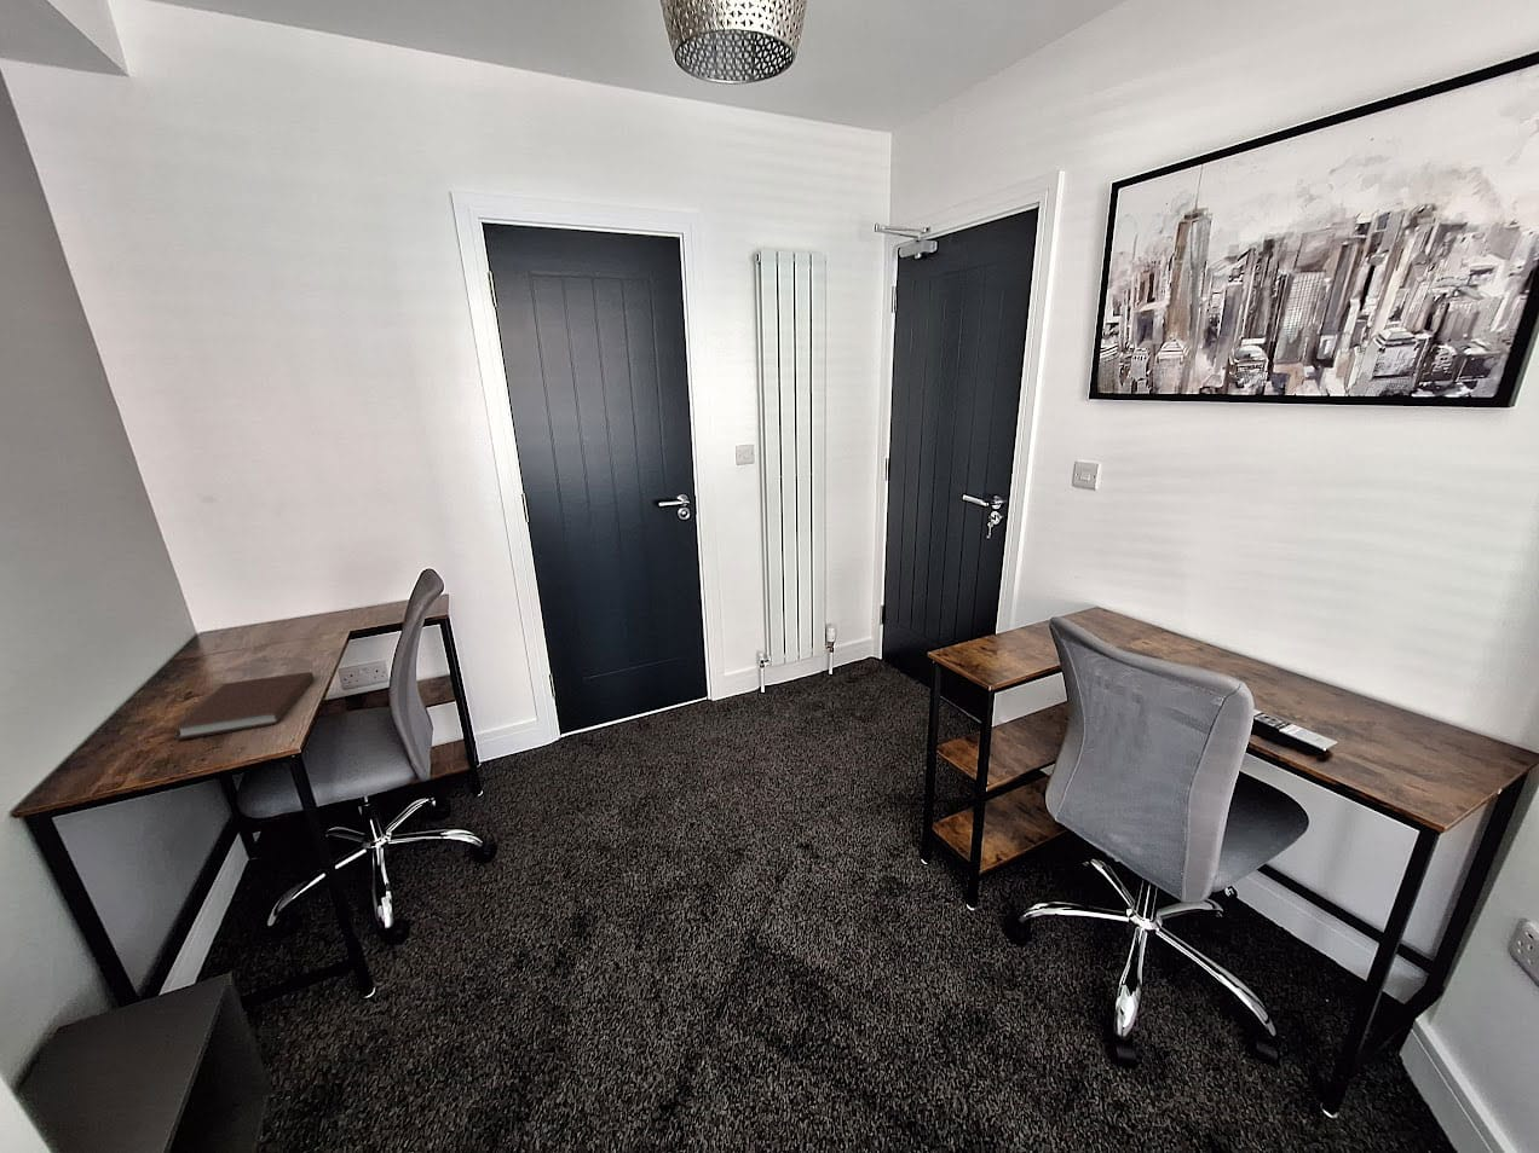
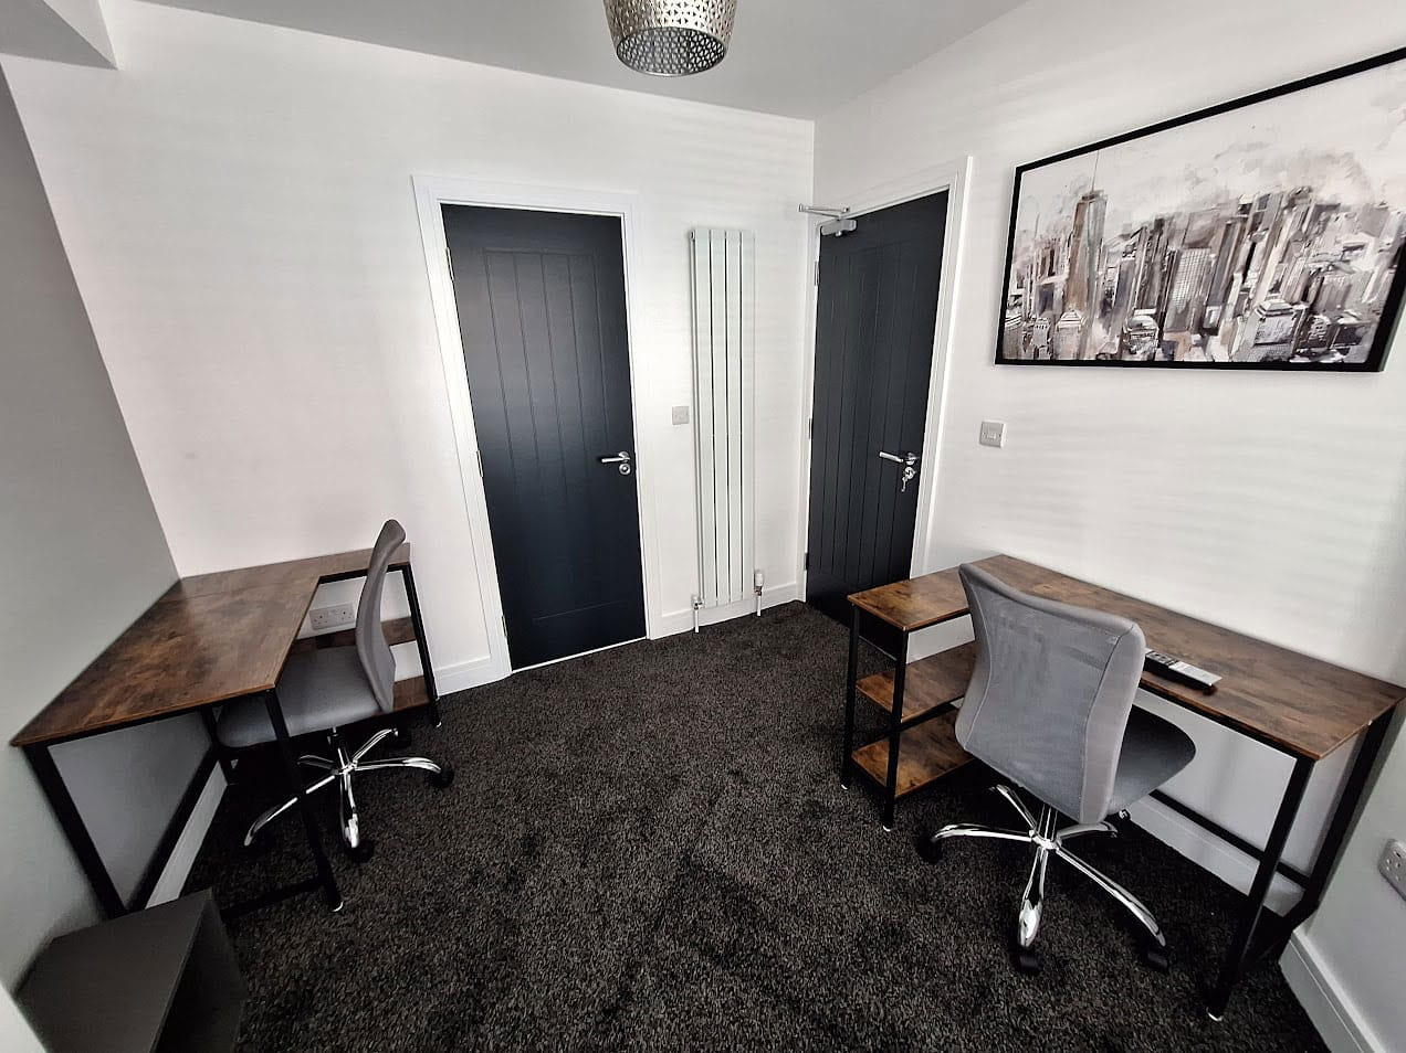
- notebook (248, 702)
